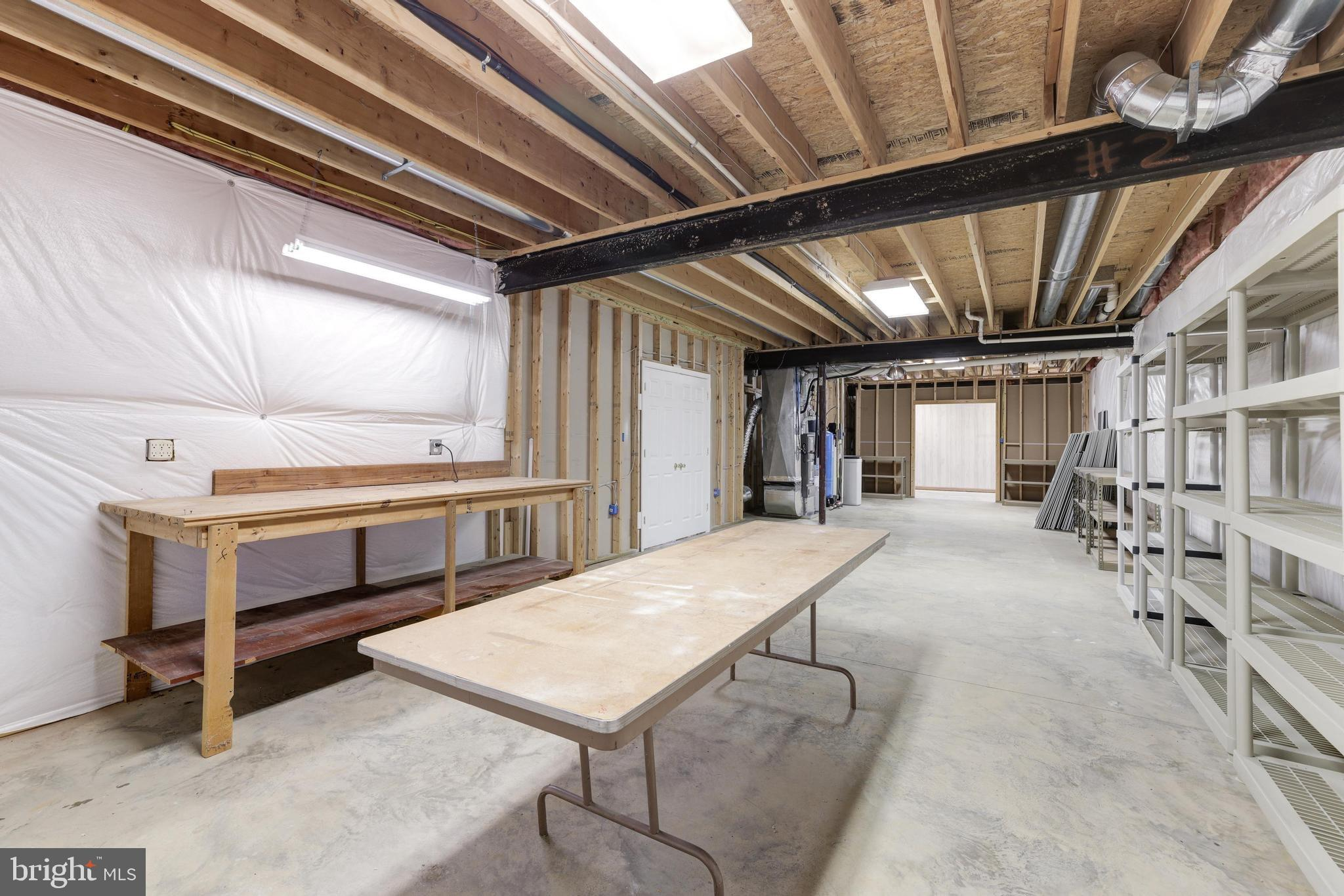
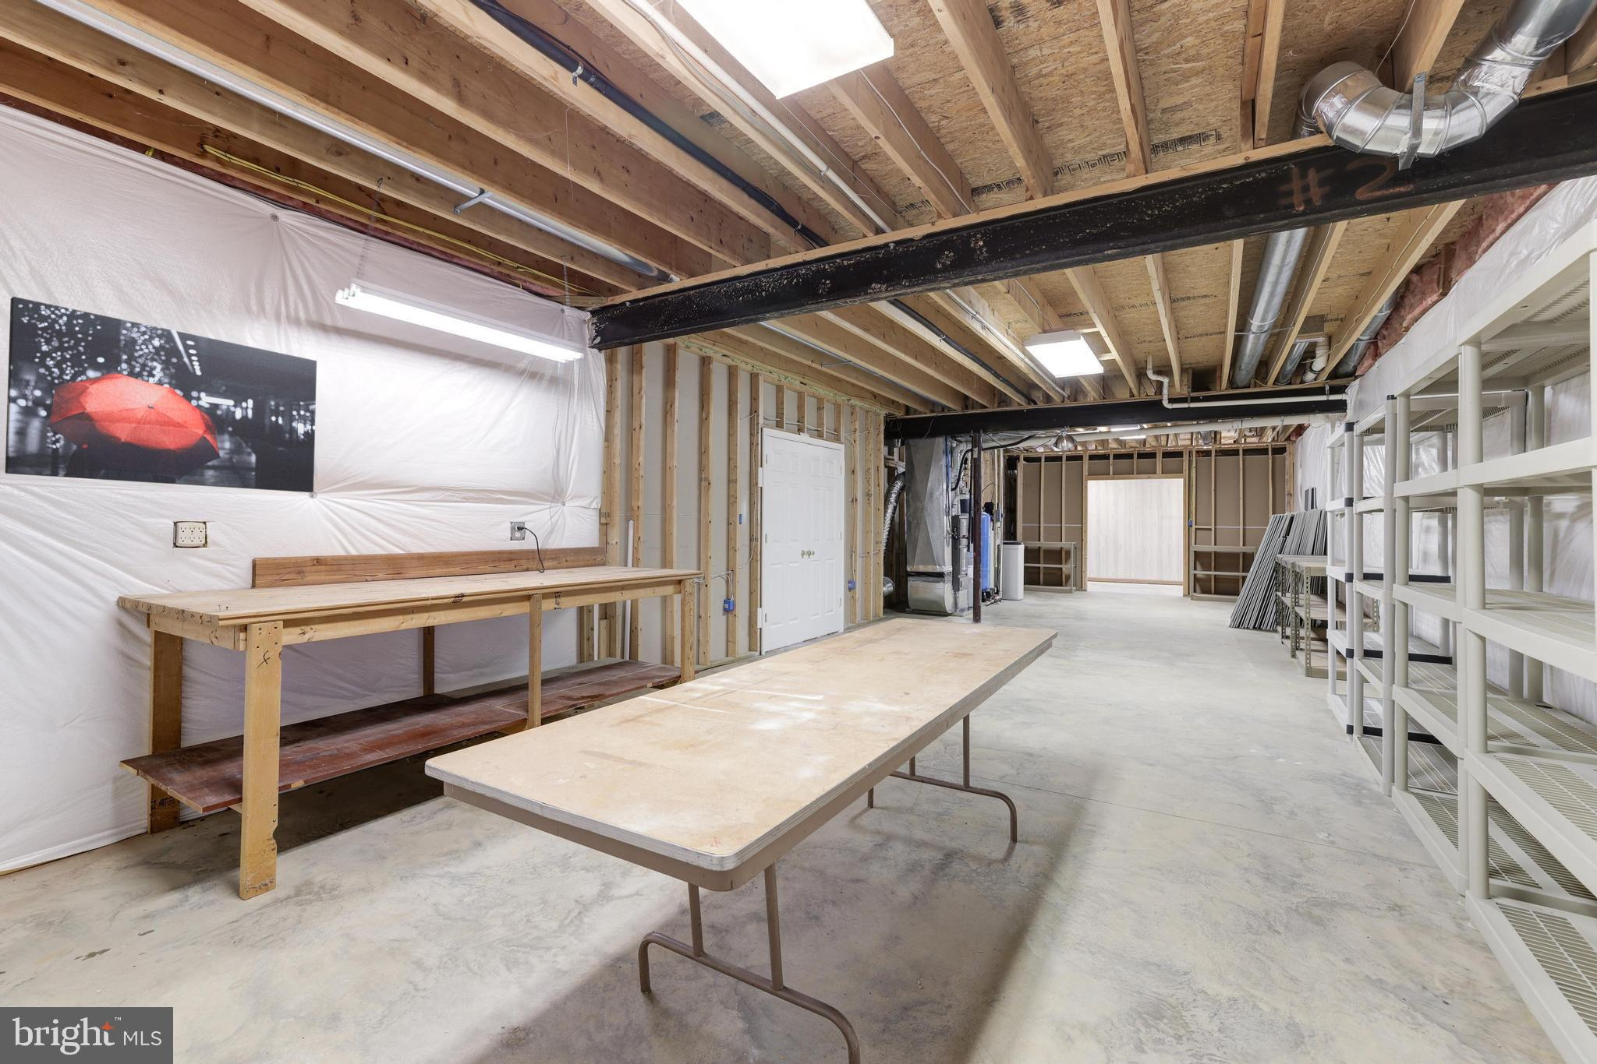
+ wall art (183, 408)
